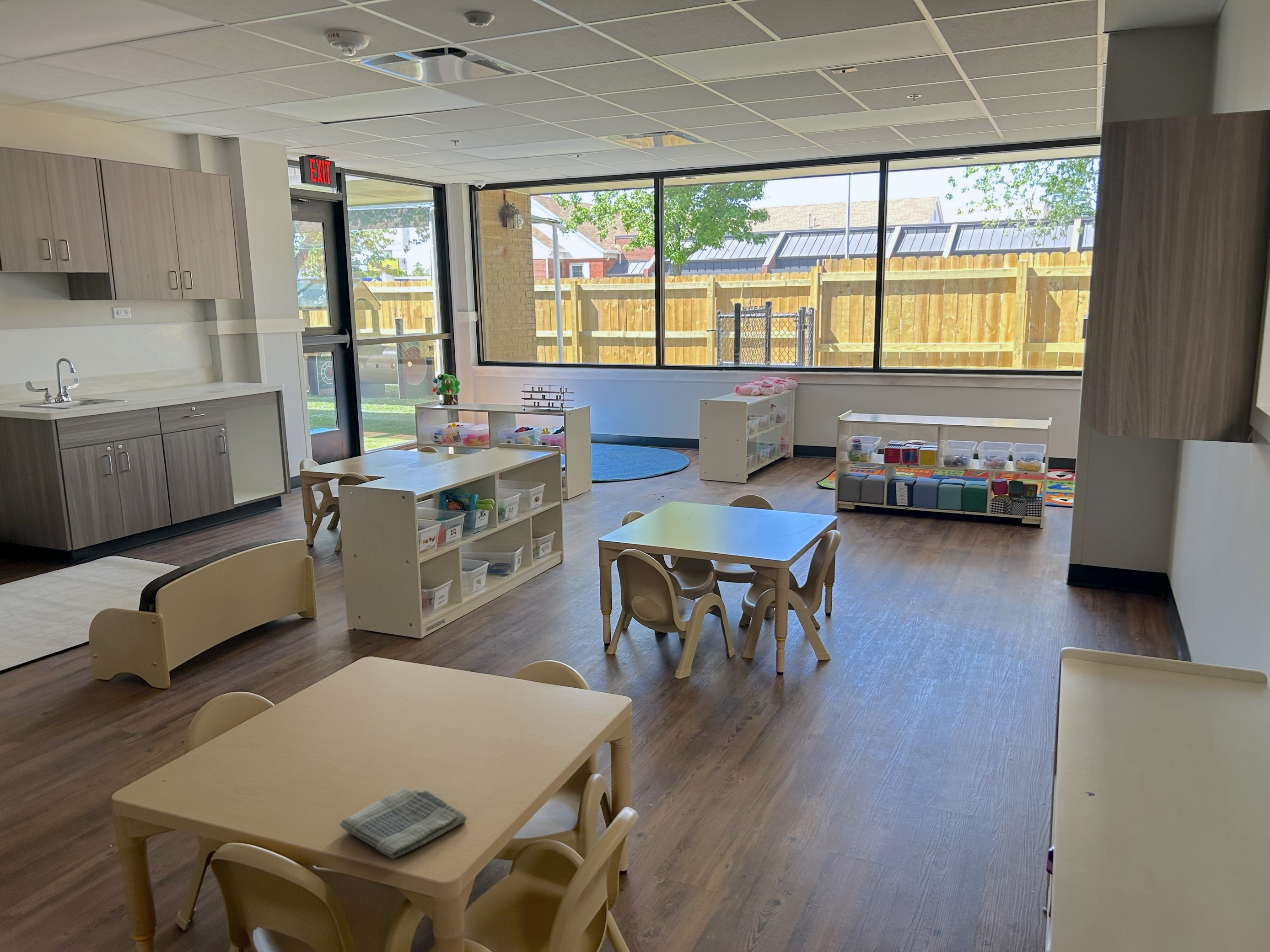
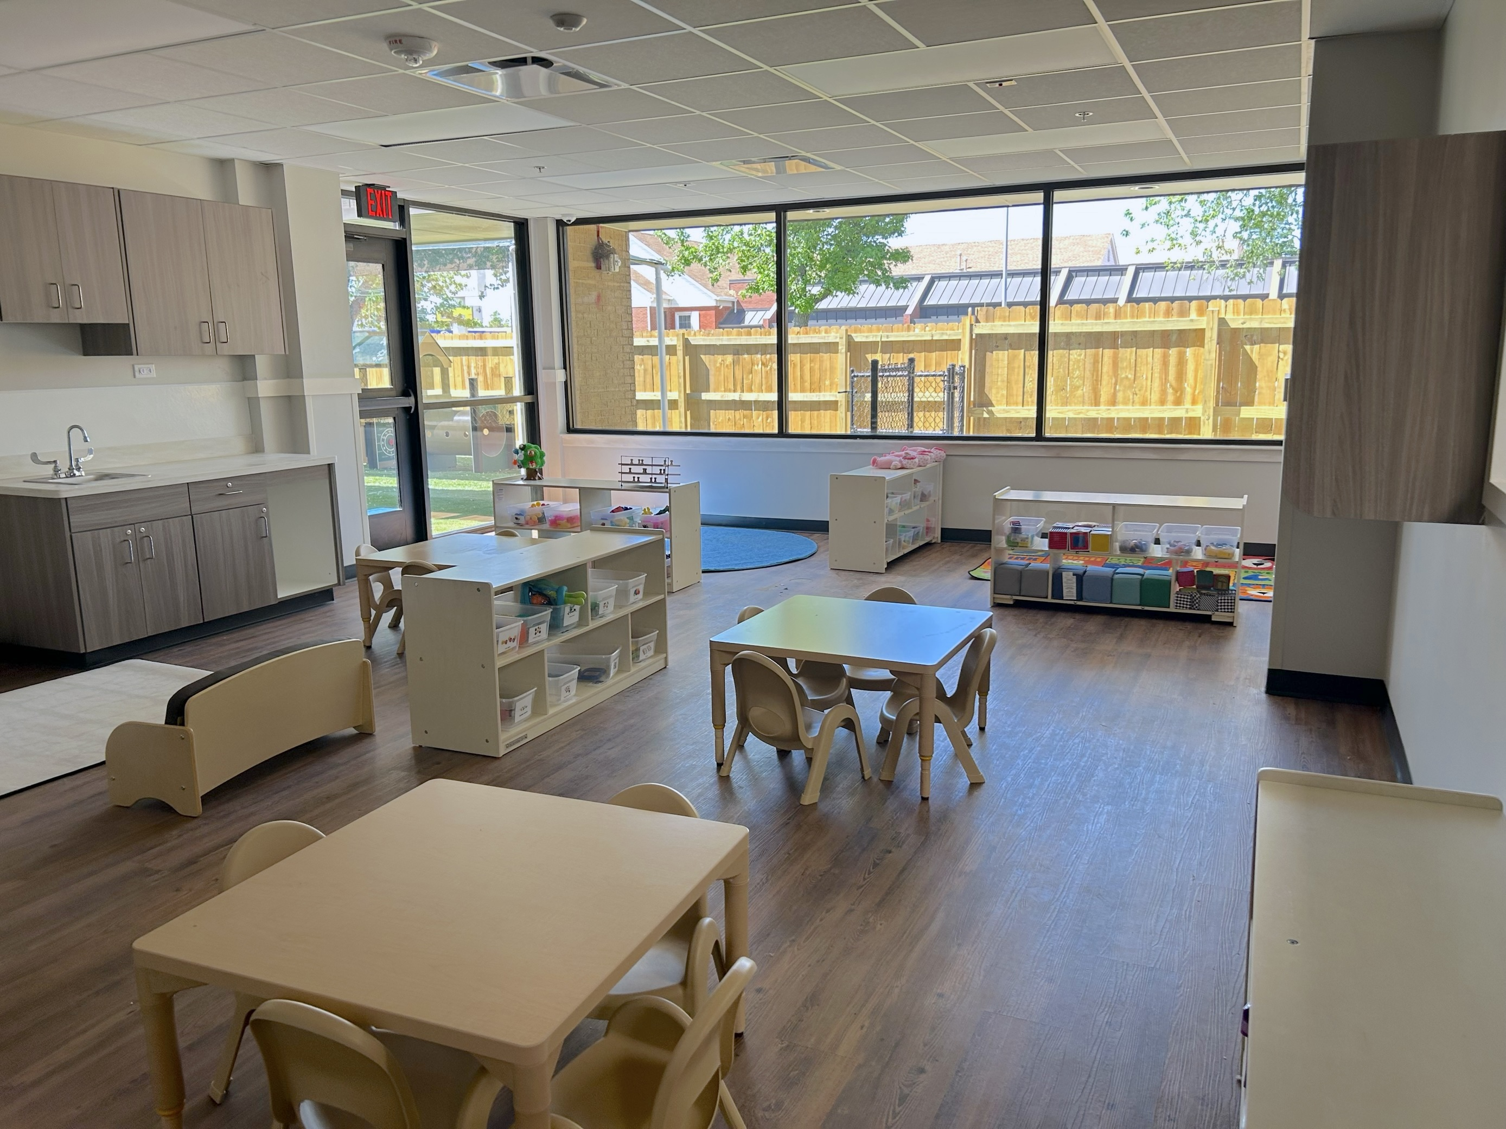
- dish towel (404, 818)
